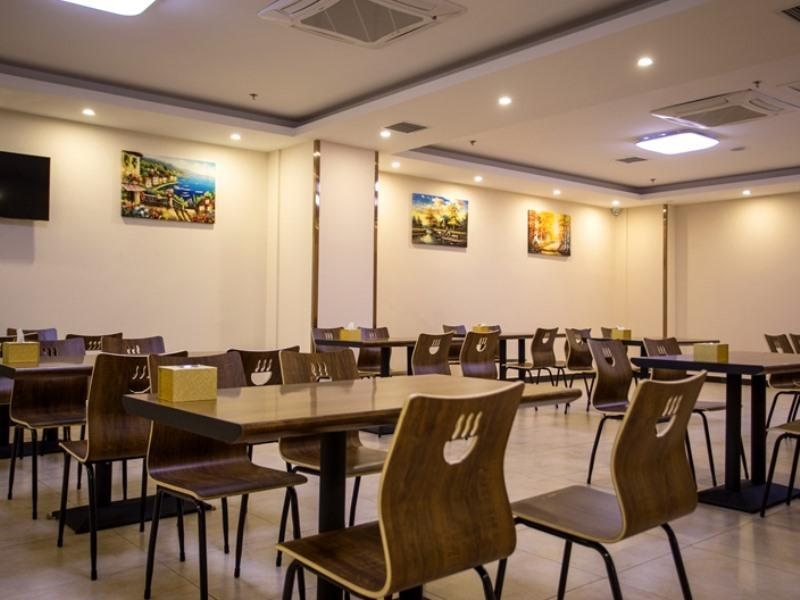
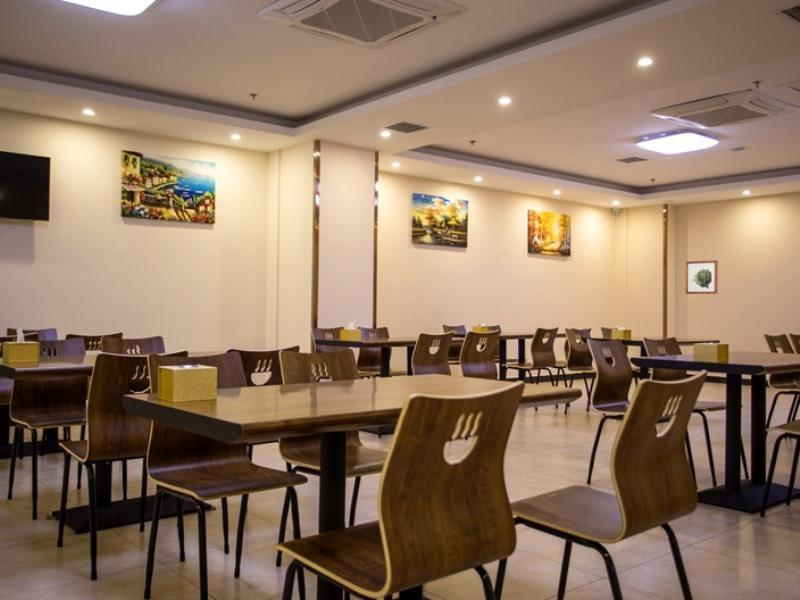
+ wall art (701, 277)
